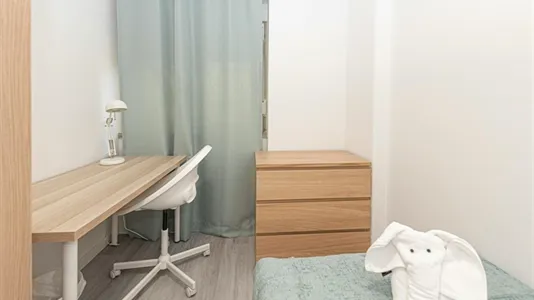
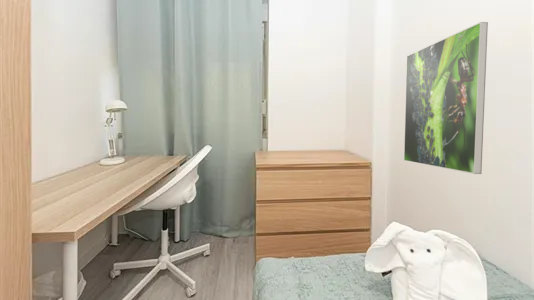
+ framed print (437, 104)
